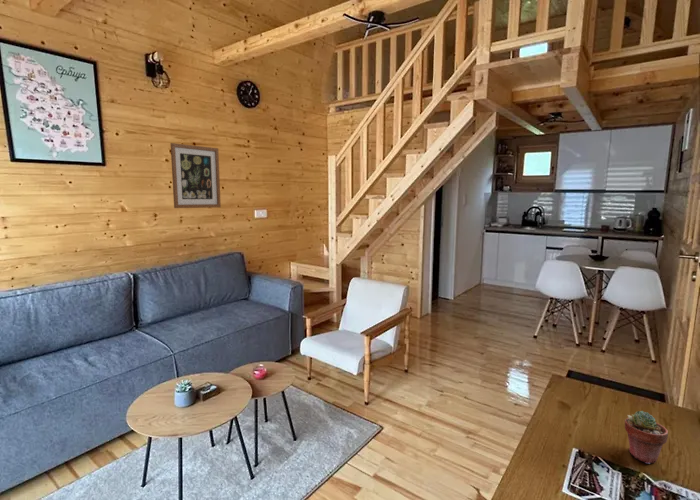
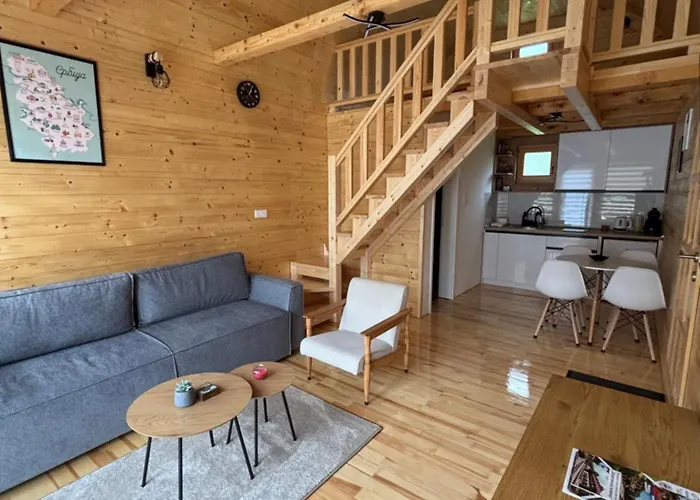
- potted succulent (644, 434)
- wall art (197, 177)
